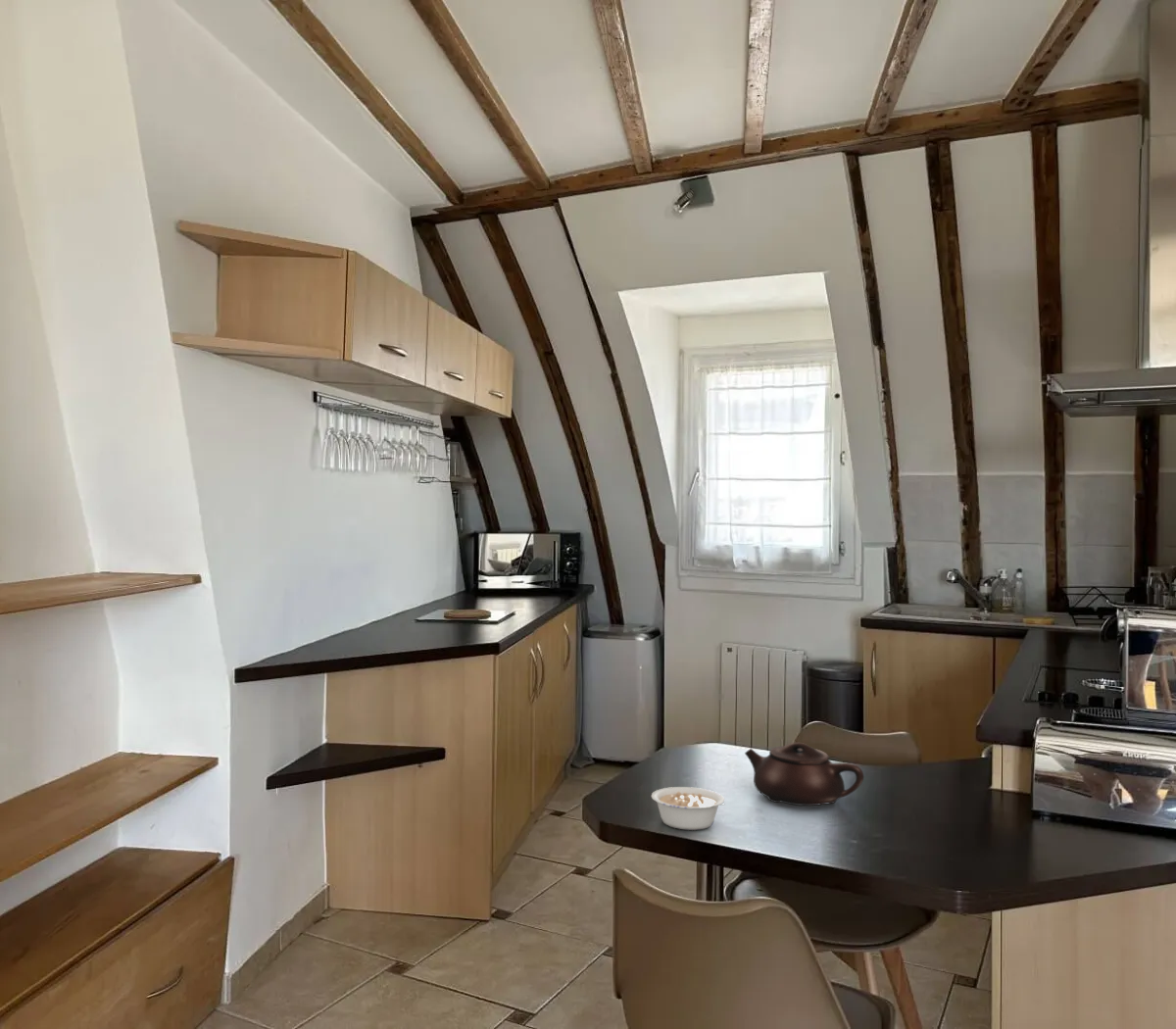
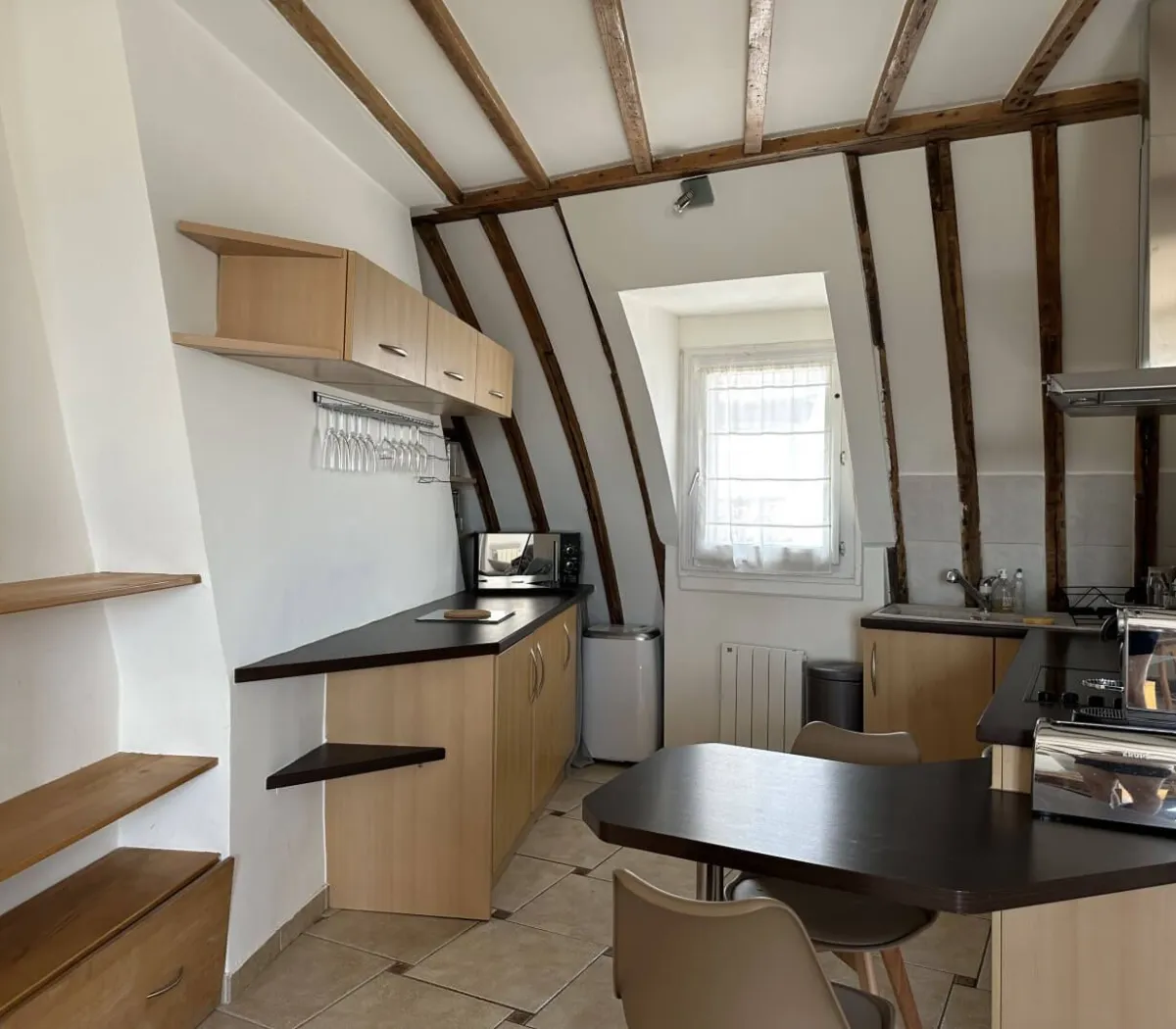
- legume (690, 807)
- teapot (800, 770)
